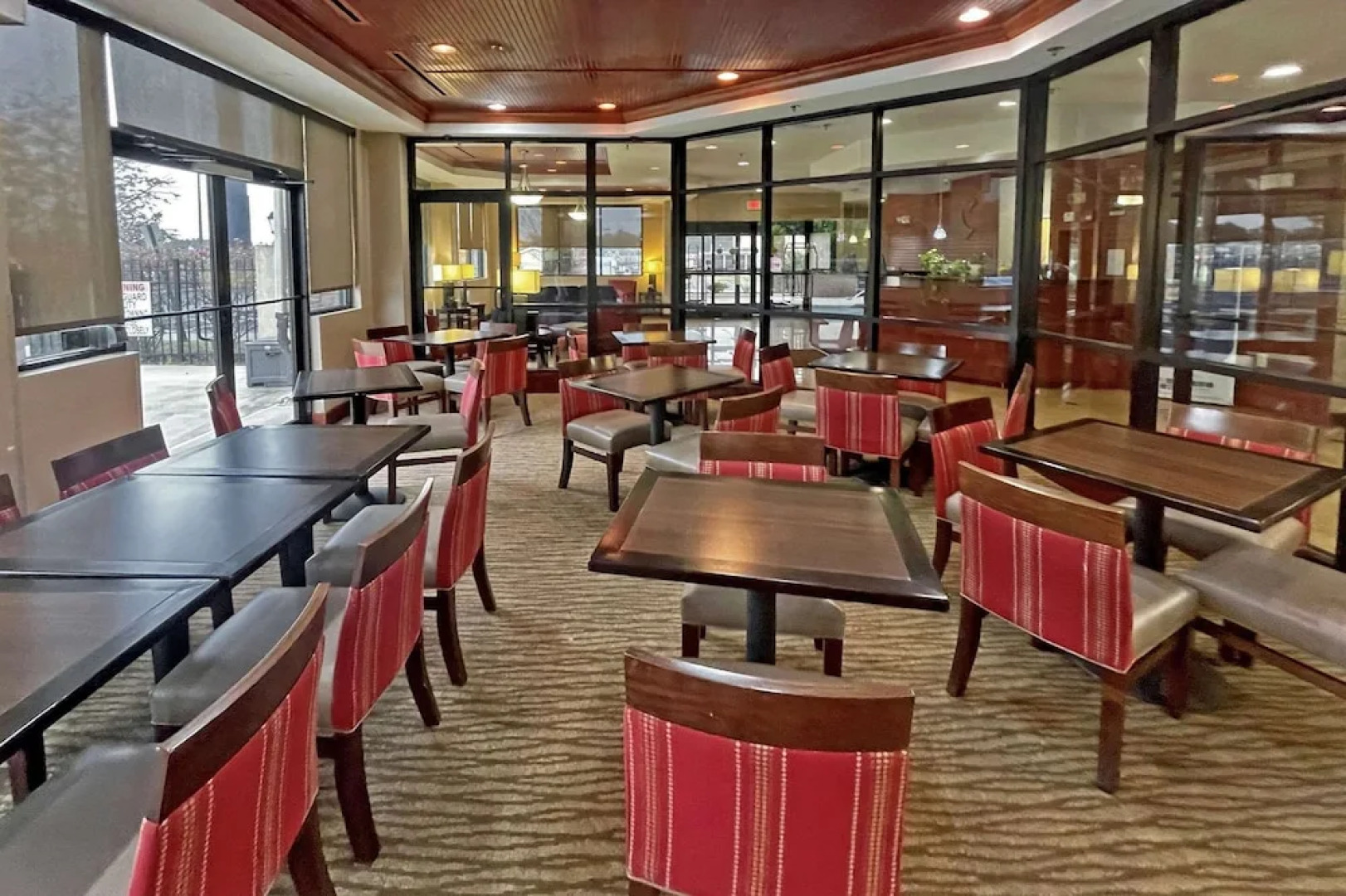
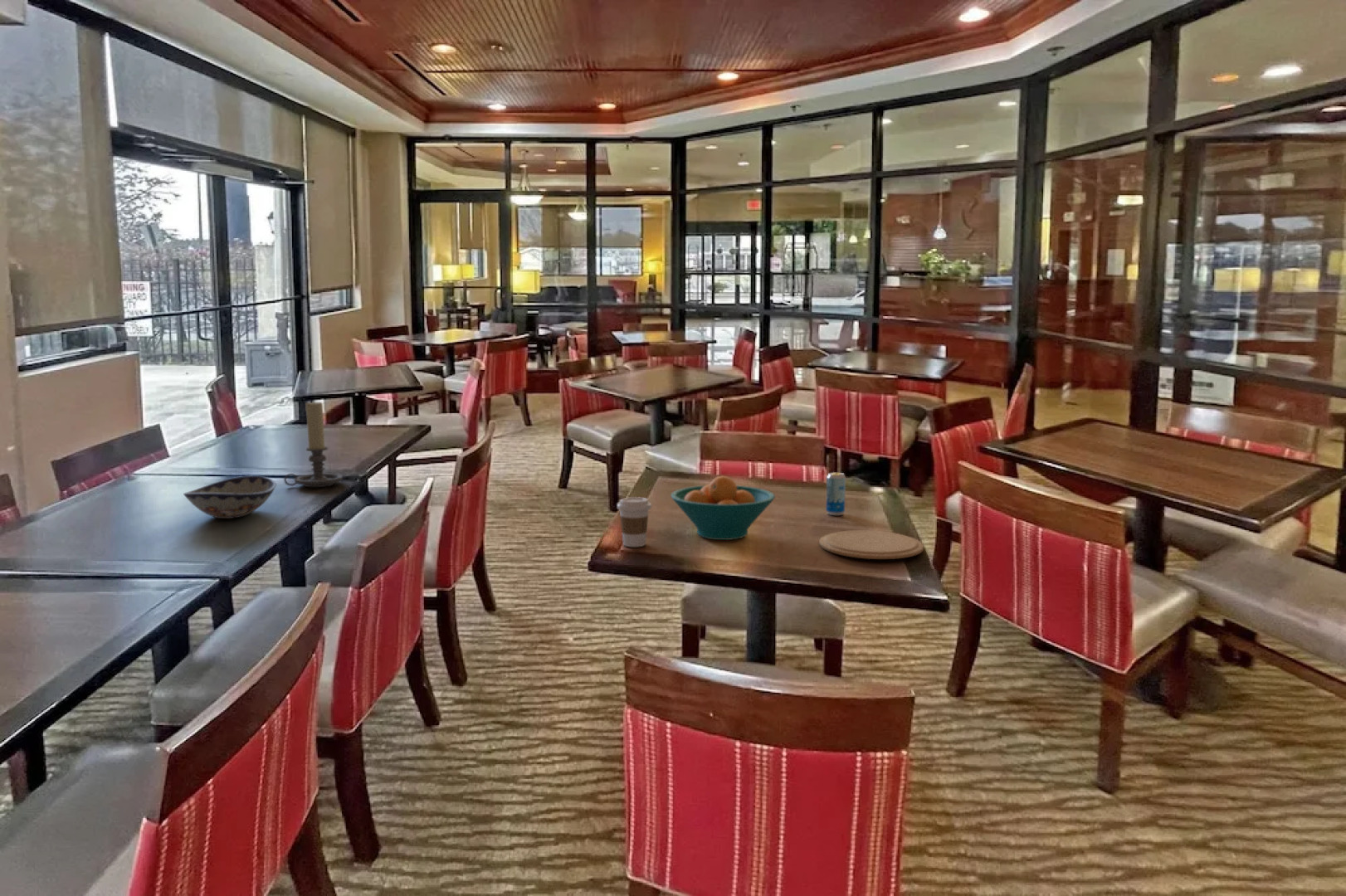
+ plate (871, 543)
+ decorative bowl (232, 499)
+ coffee cup (634, 522)
+ fruit bowl (722, 505)
+ beverage can (836, 494)
+ candle holder (311, 443)
